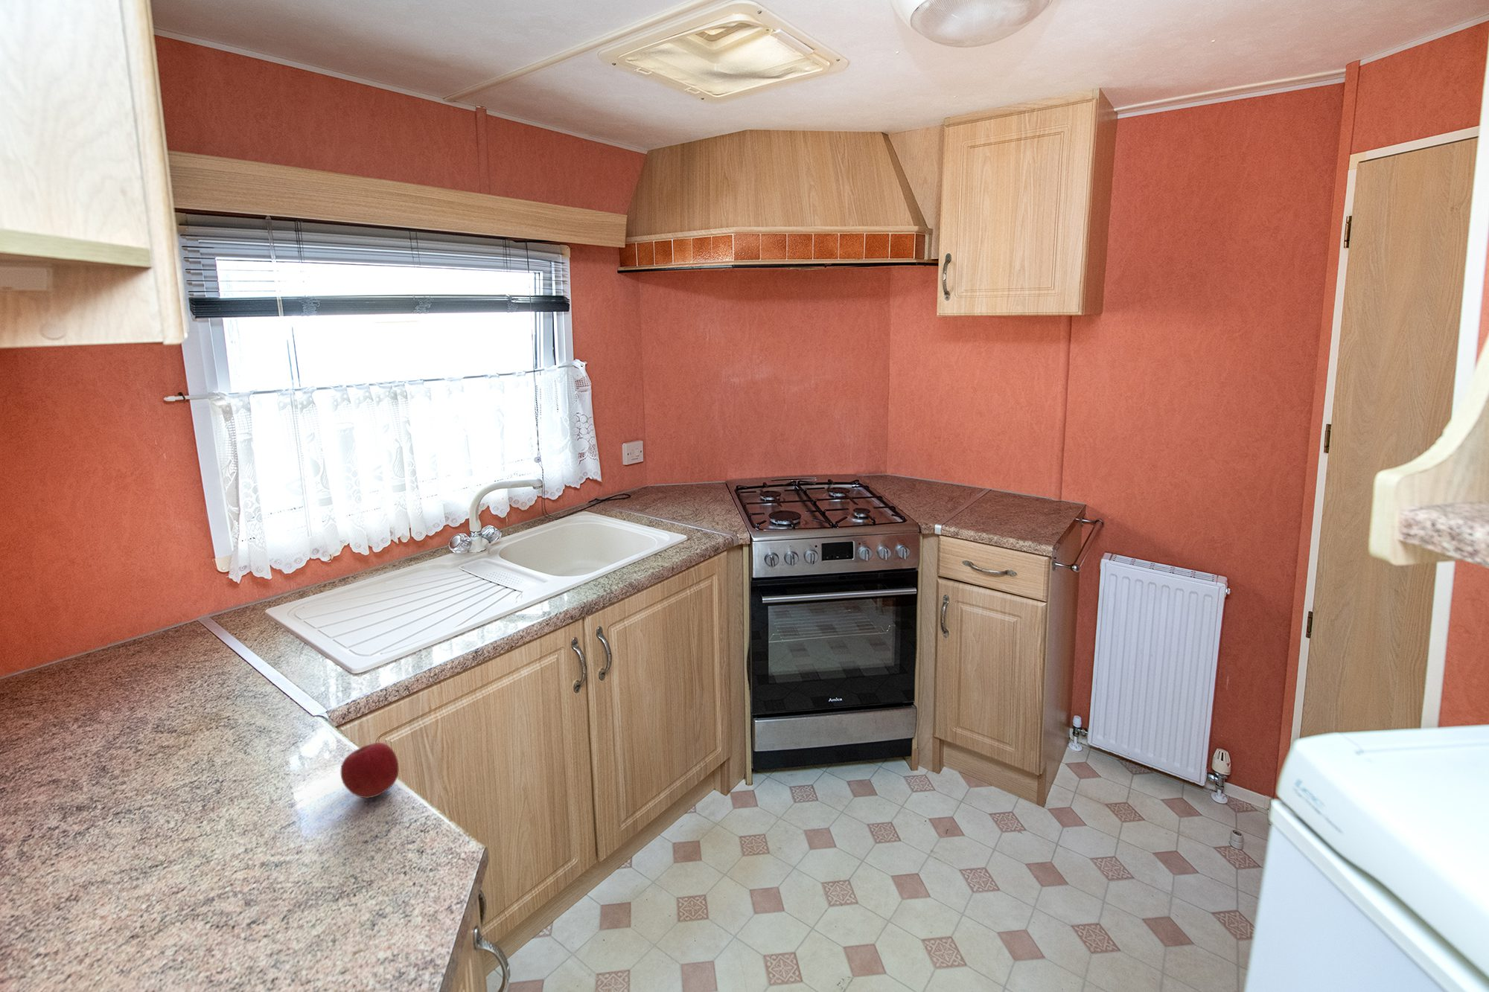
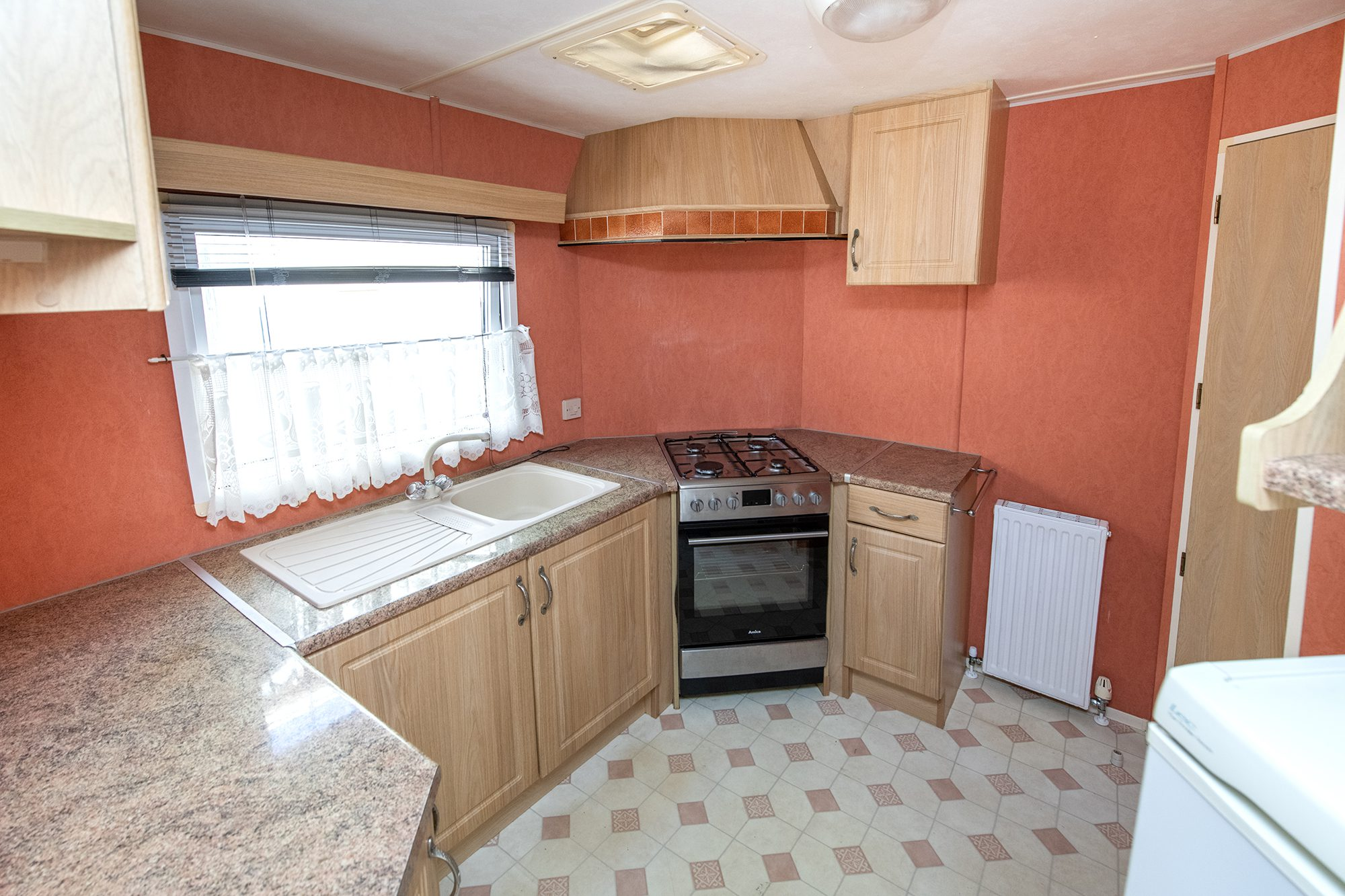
- apple (370, 769)
